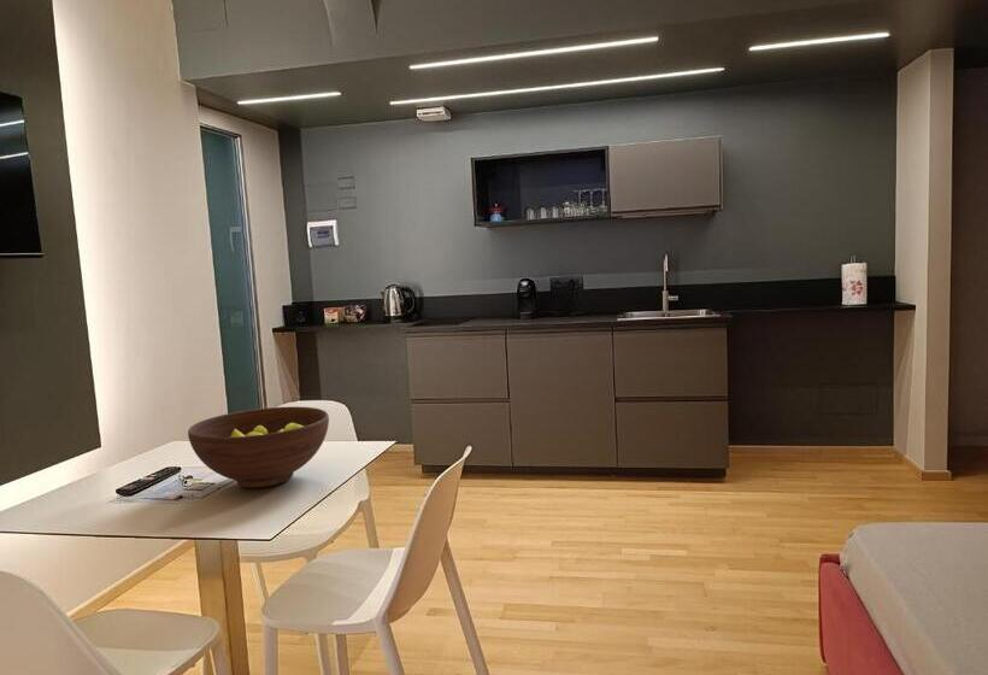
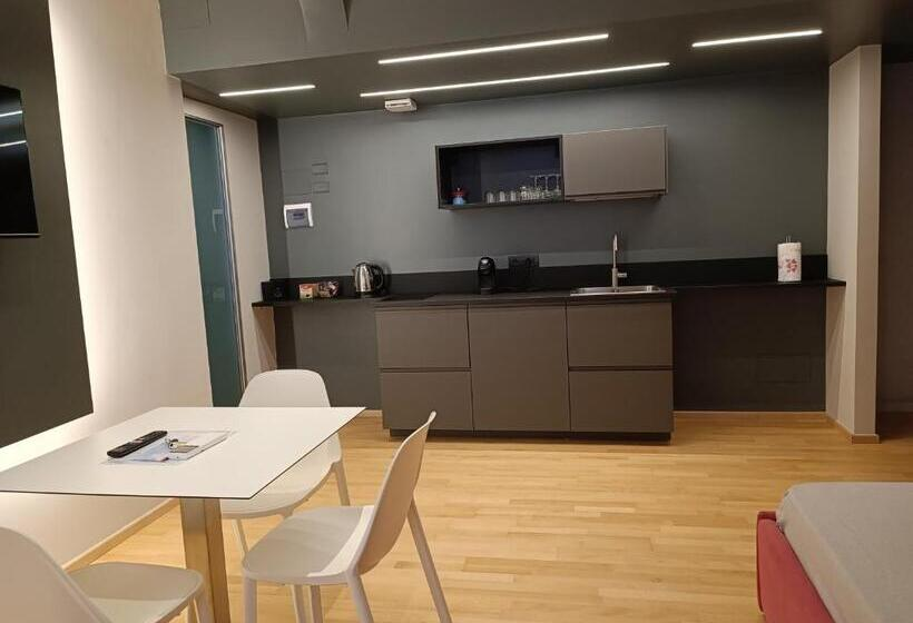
- fruit bowl (263, 451)
